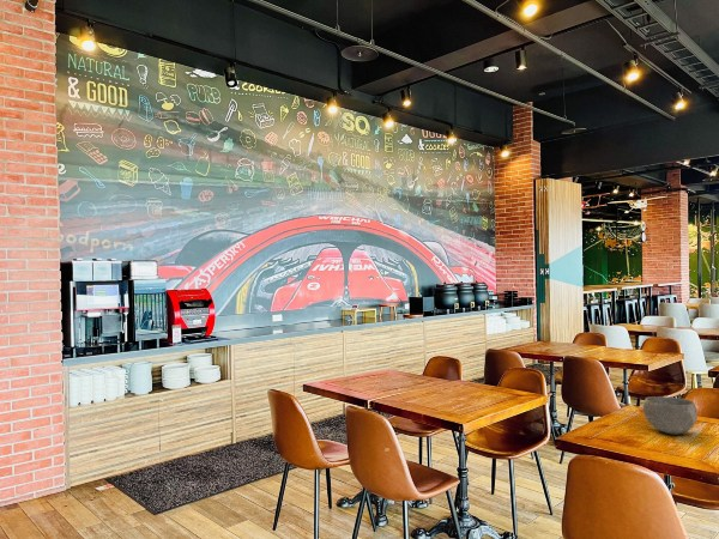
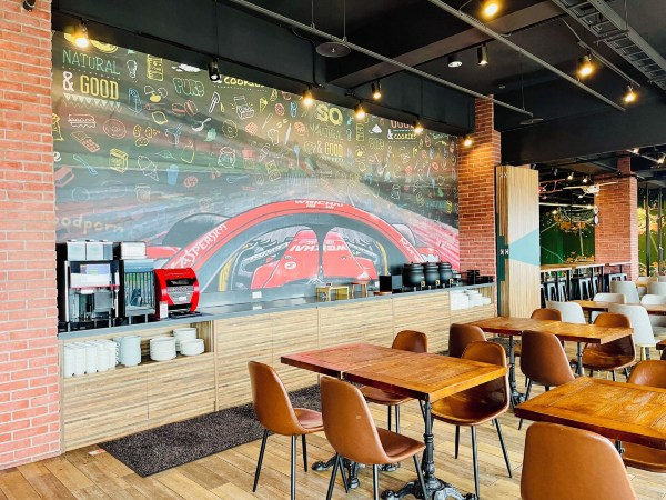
- bowl (670, 416)
